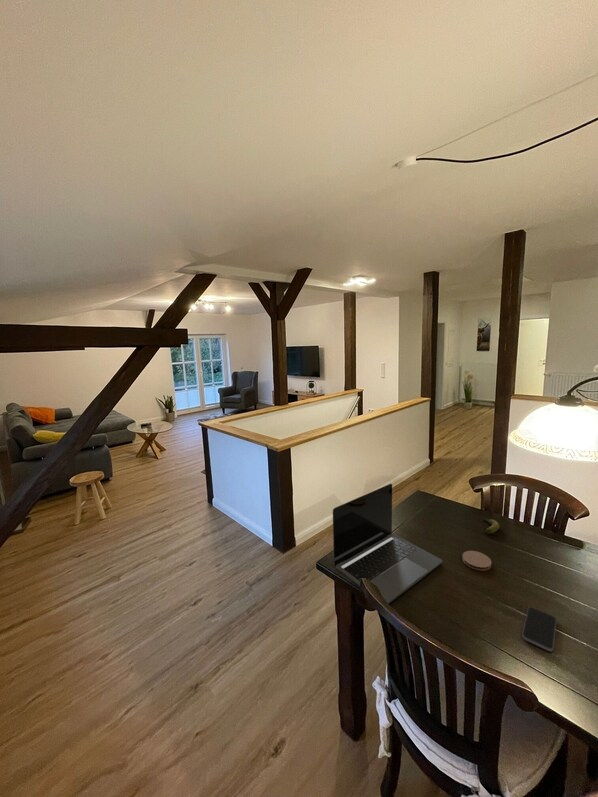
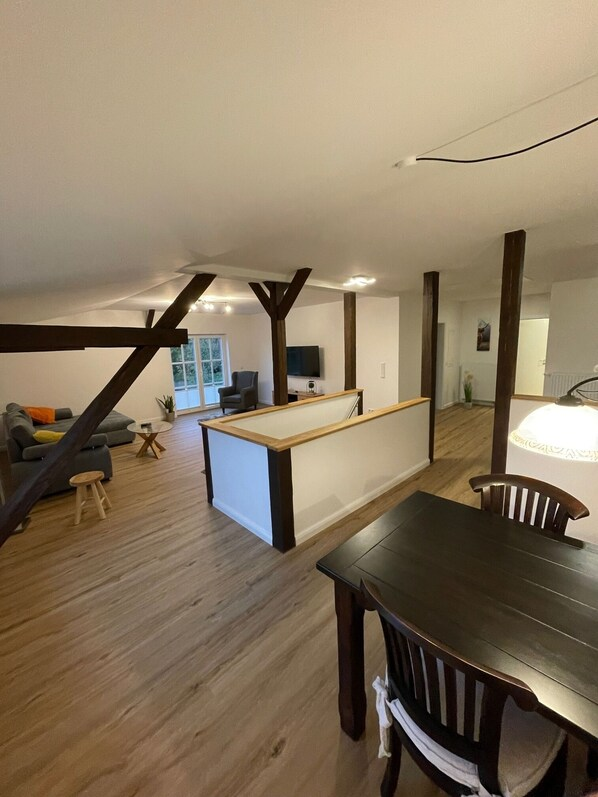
- banana (490, 523)
- smartphone (539, 627)
- coaster (476, 560)
- laptop (388, 536)
